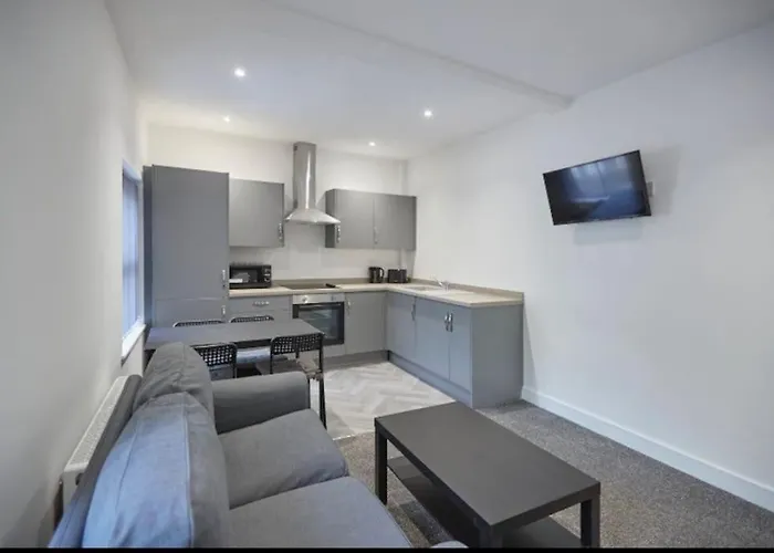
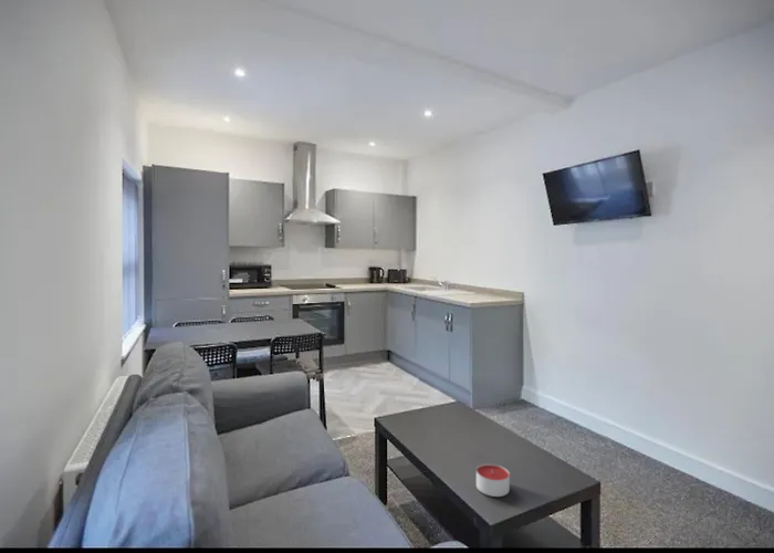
+ candle (492, 479)
